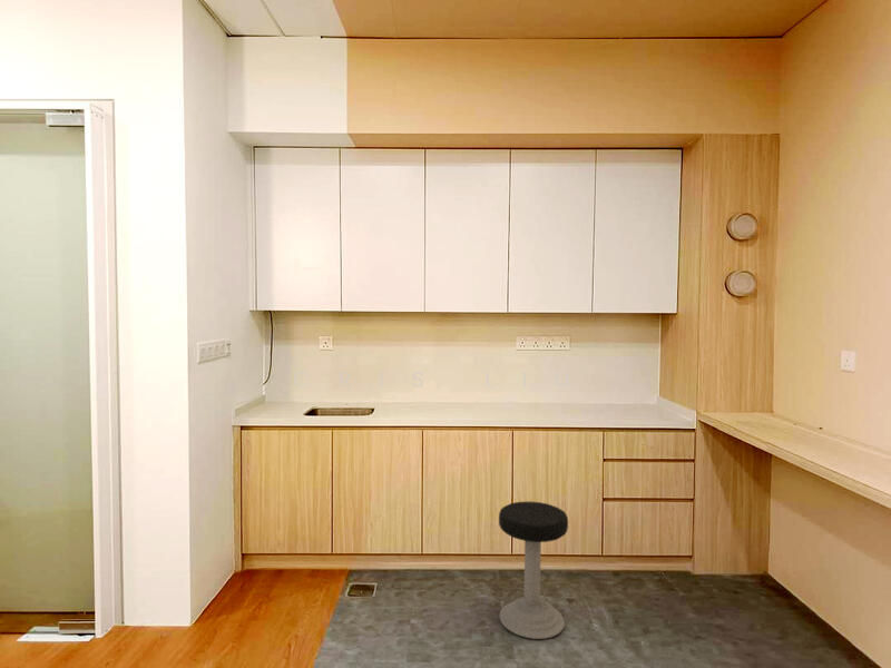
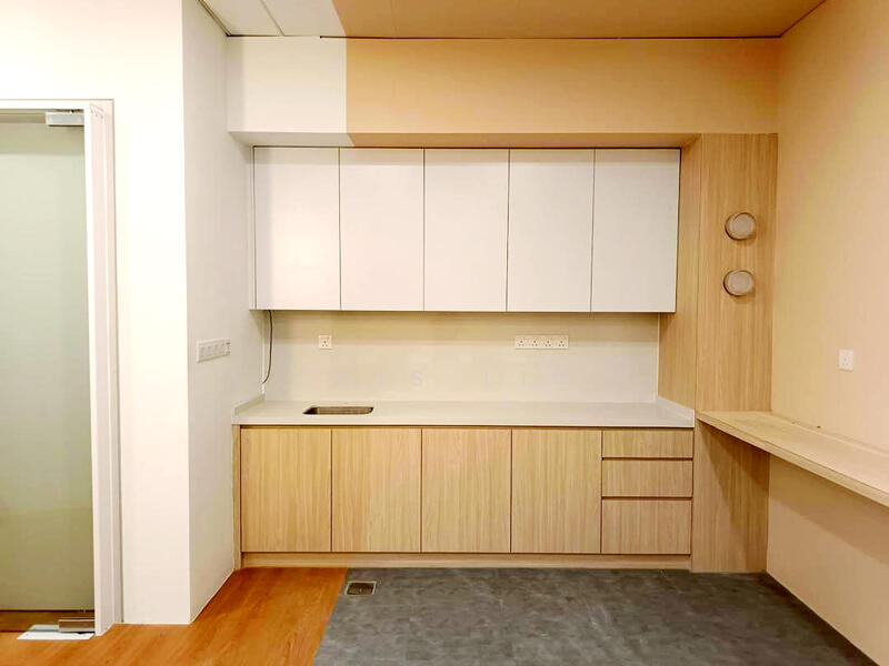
- stool (532, 566)
